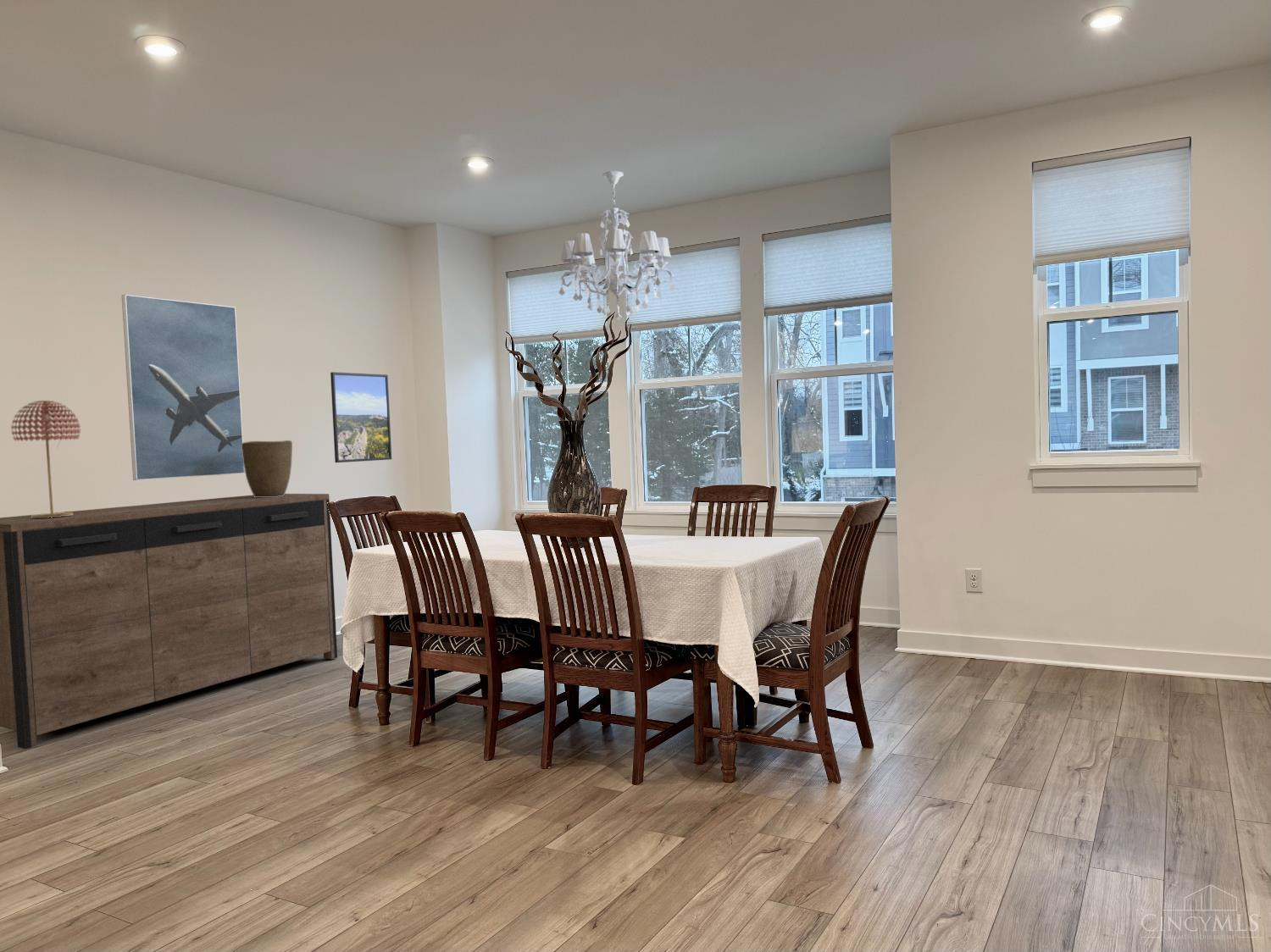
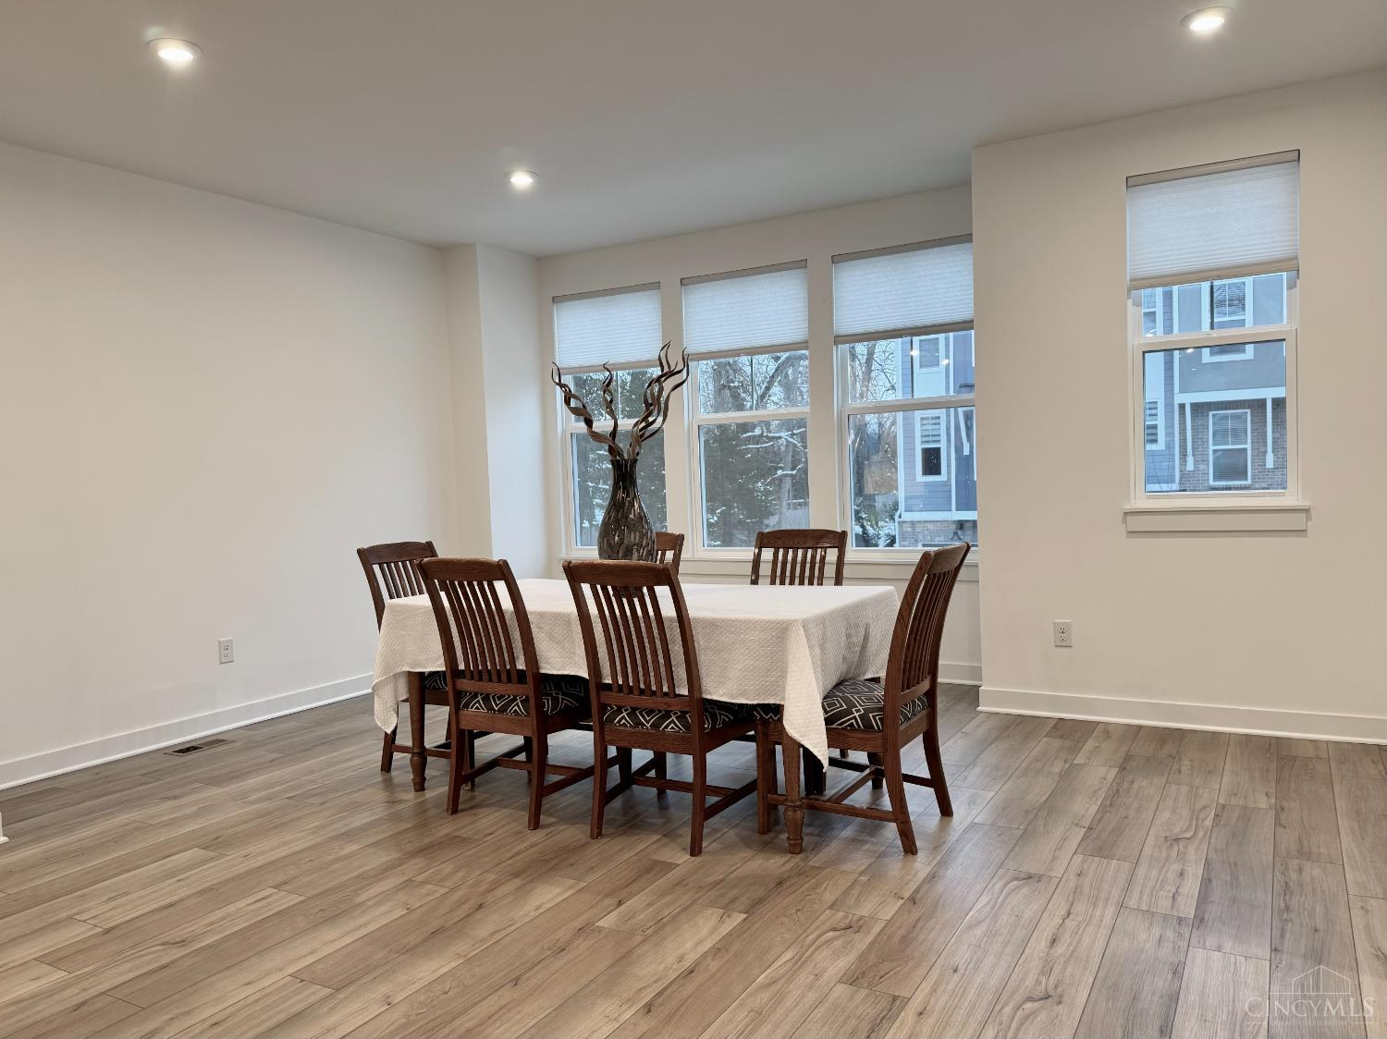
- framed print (186, 389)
- chandelier (615, 247)
- sideboard (170, 599)
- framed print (362, 417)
- vase (268, 468)
- table lamp (48, 458)
